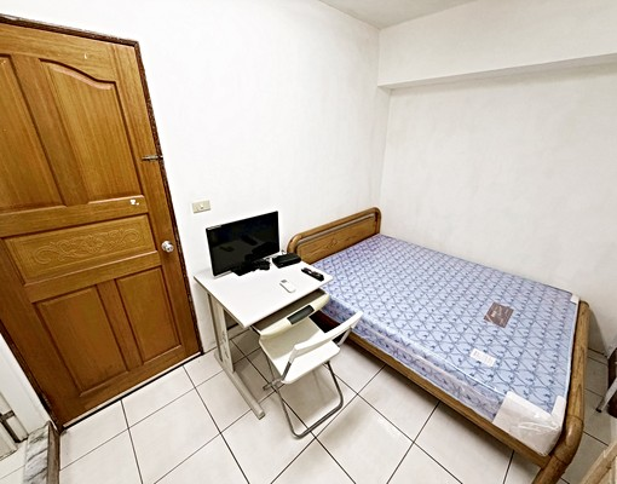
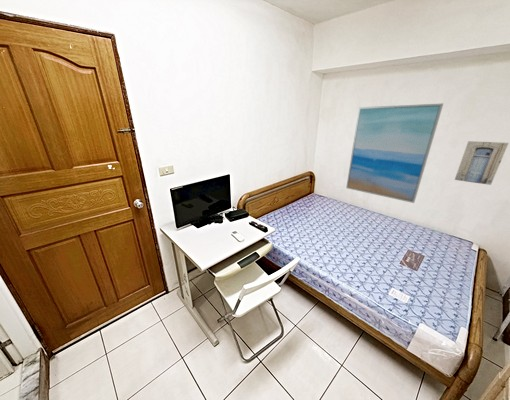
+ wall art (479, 162)
+ wall art (386, 153)
